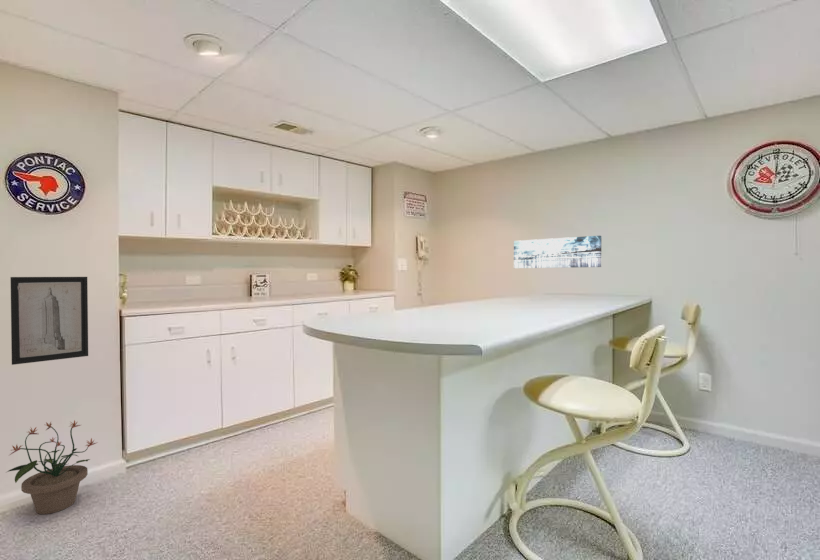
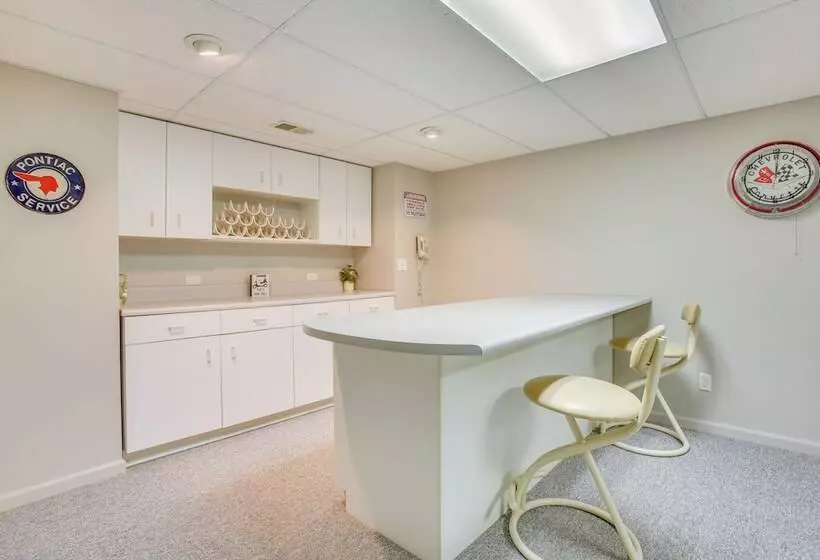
- potted plant (52, 465)
- wall art (554, 253)
- wall art (51, 318)
